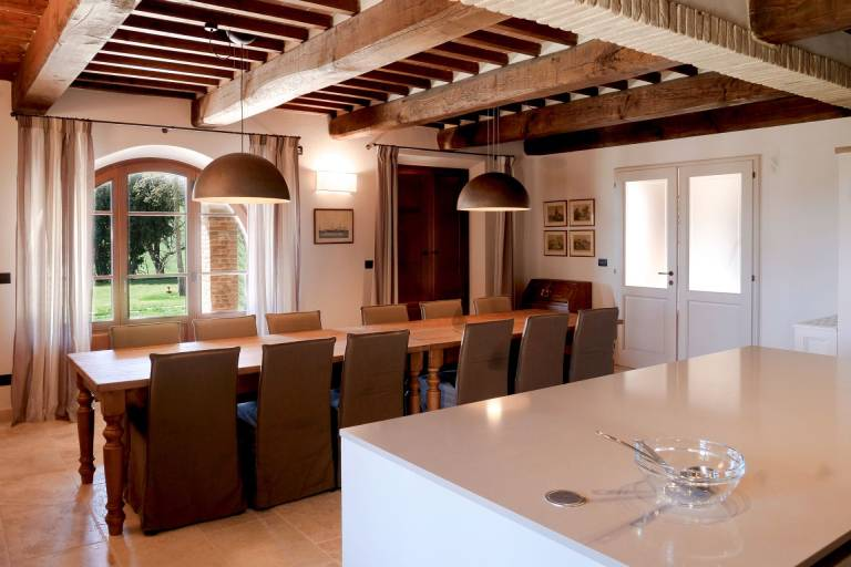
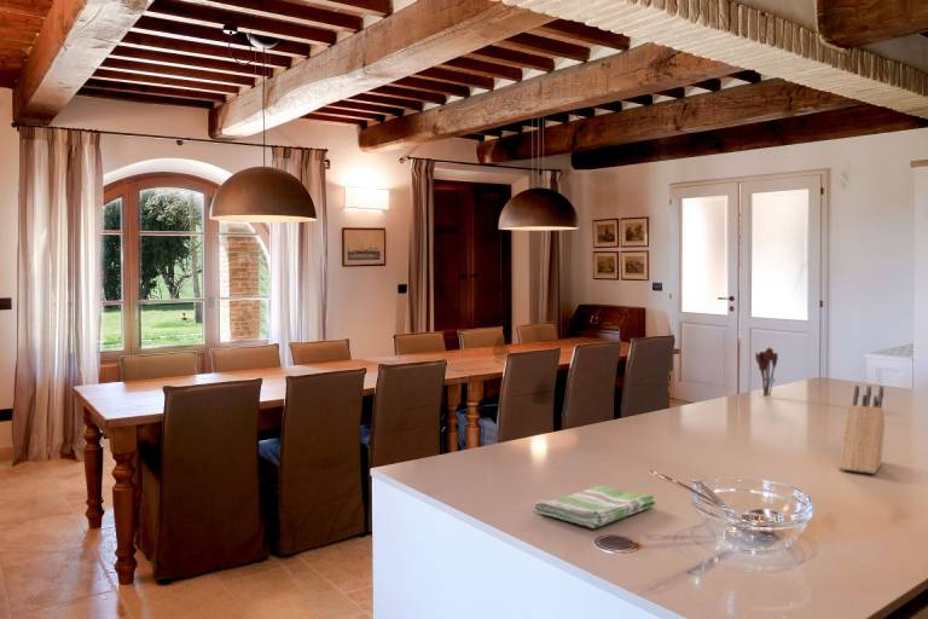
+ utensil holder (766, 371)
+ dish towel (594, 502)
+ knife block (863, 426)
